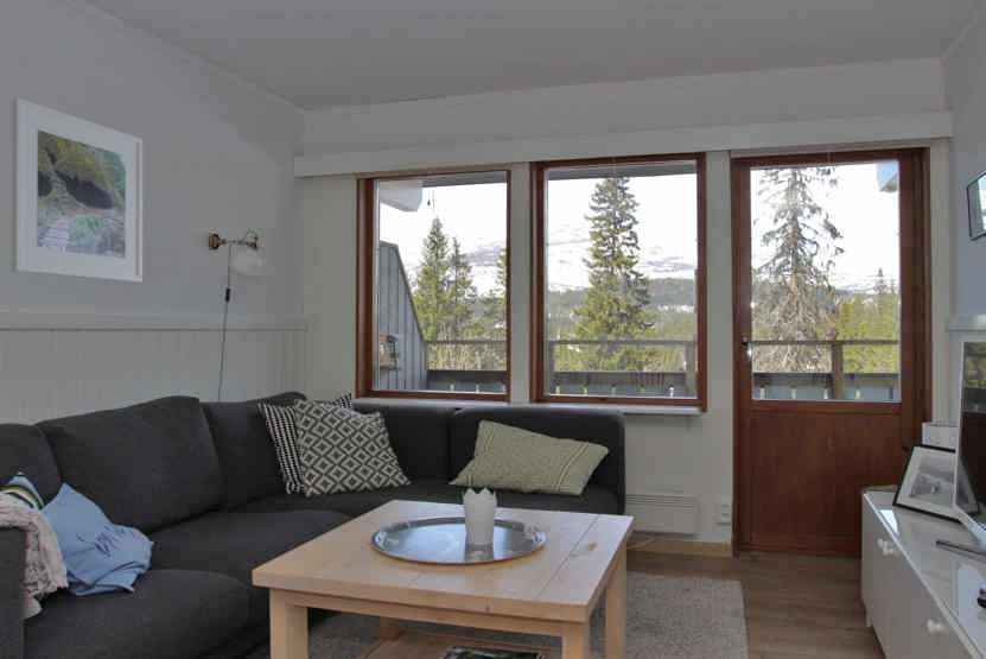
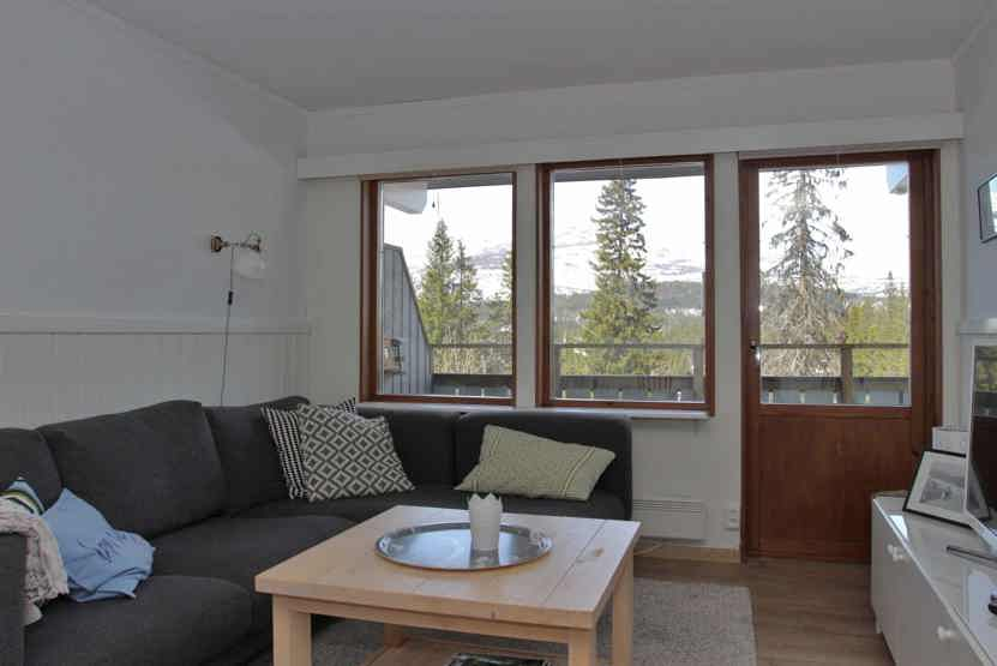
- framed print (83, 198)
